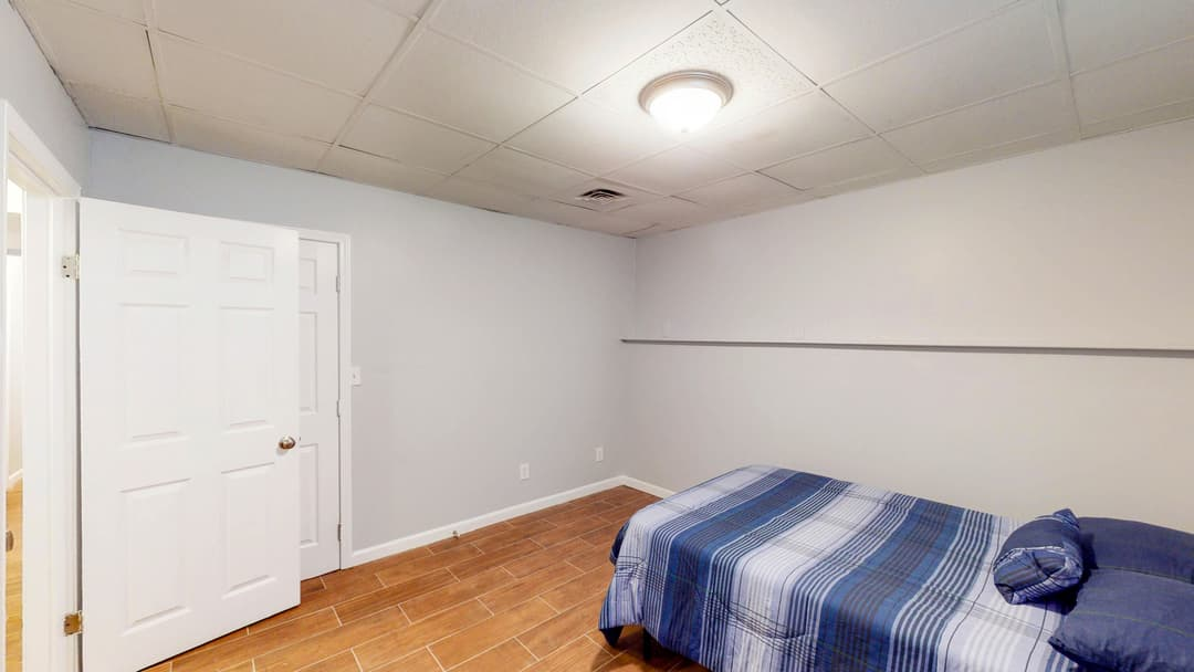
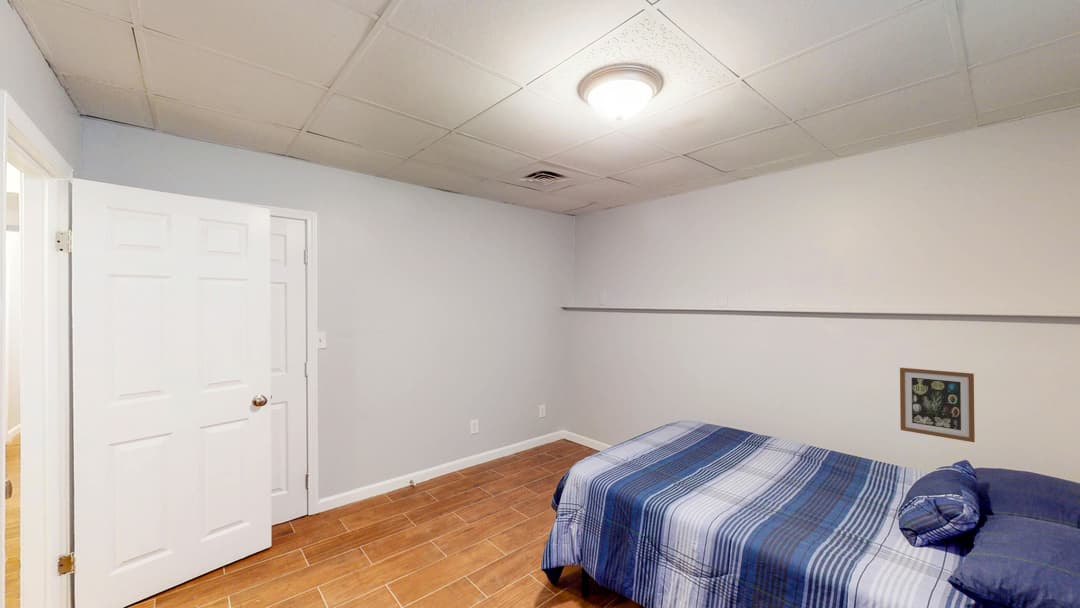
+ wall art (935, 403)
